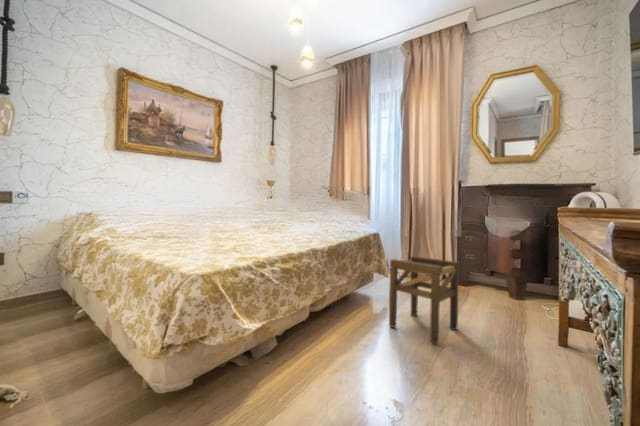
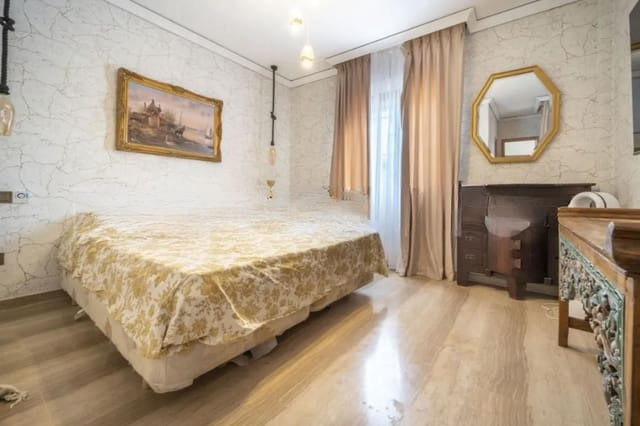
- stool (424, 294)
